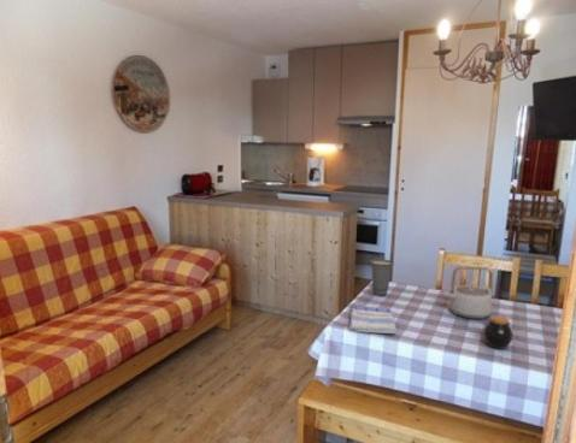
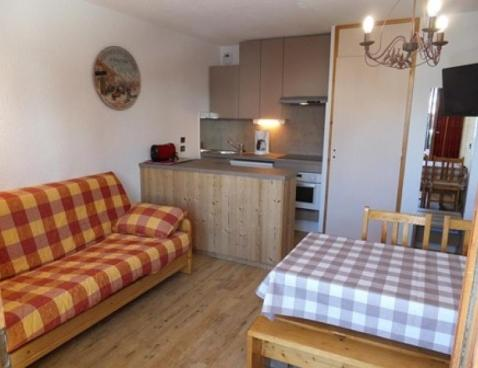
- cup (381, 277)
- teapot (468, 290)
- jar (498, 331)
- dish towel (371, 318)
